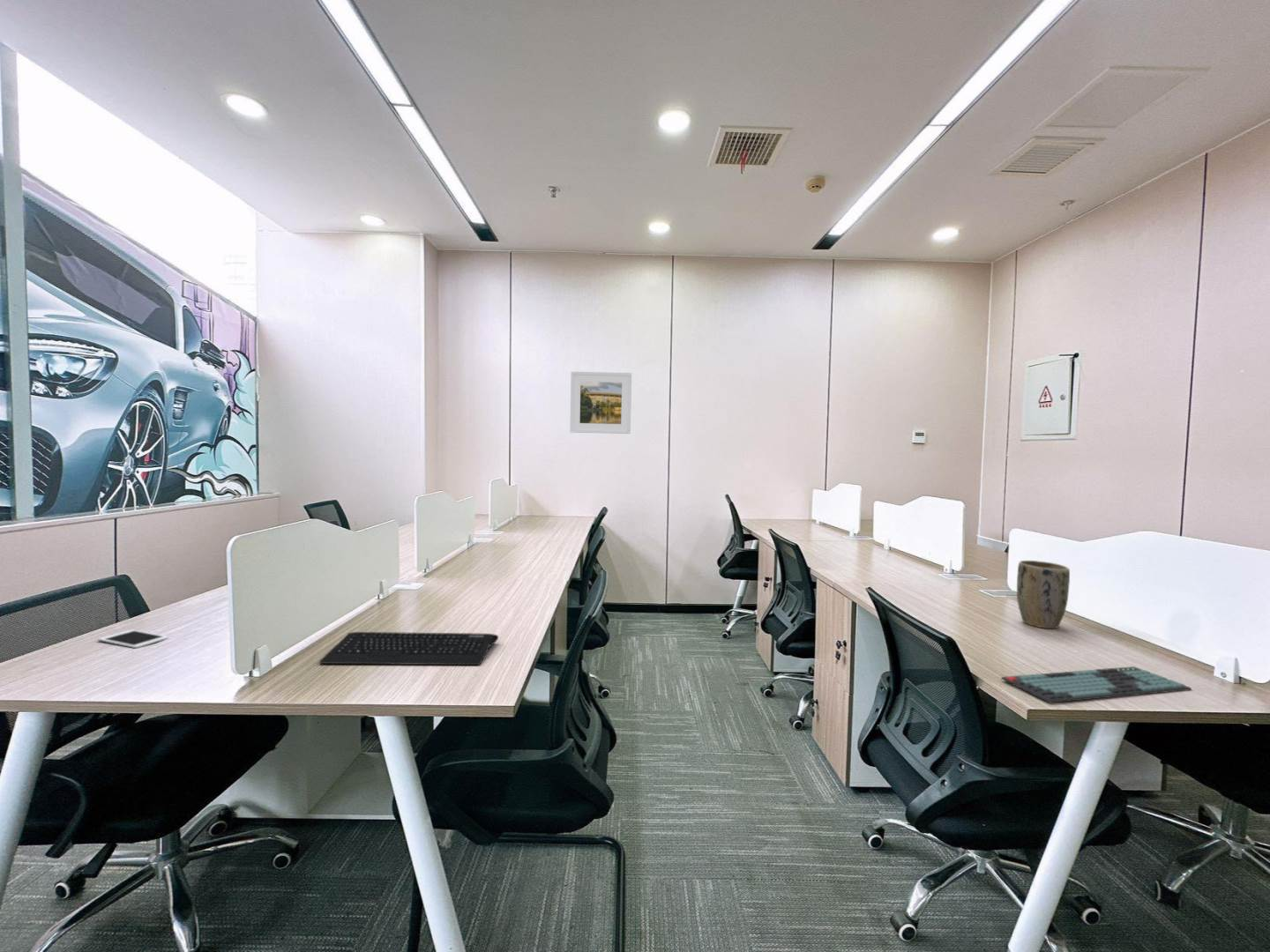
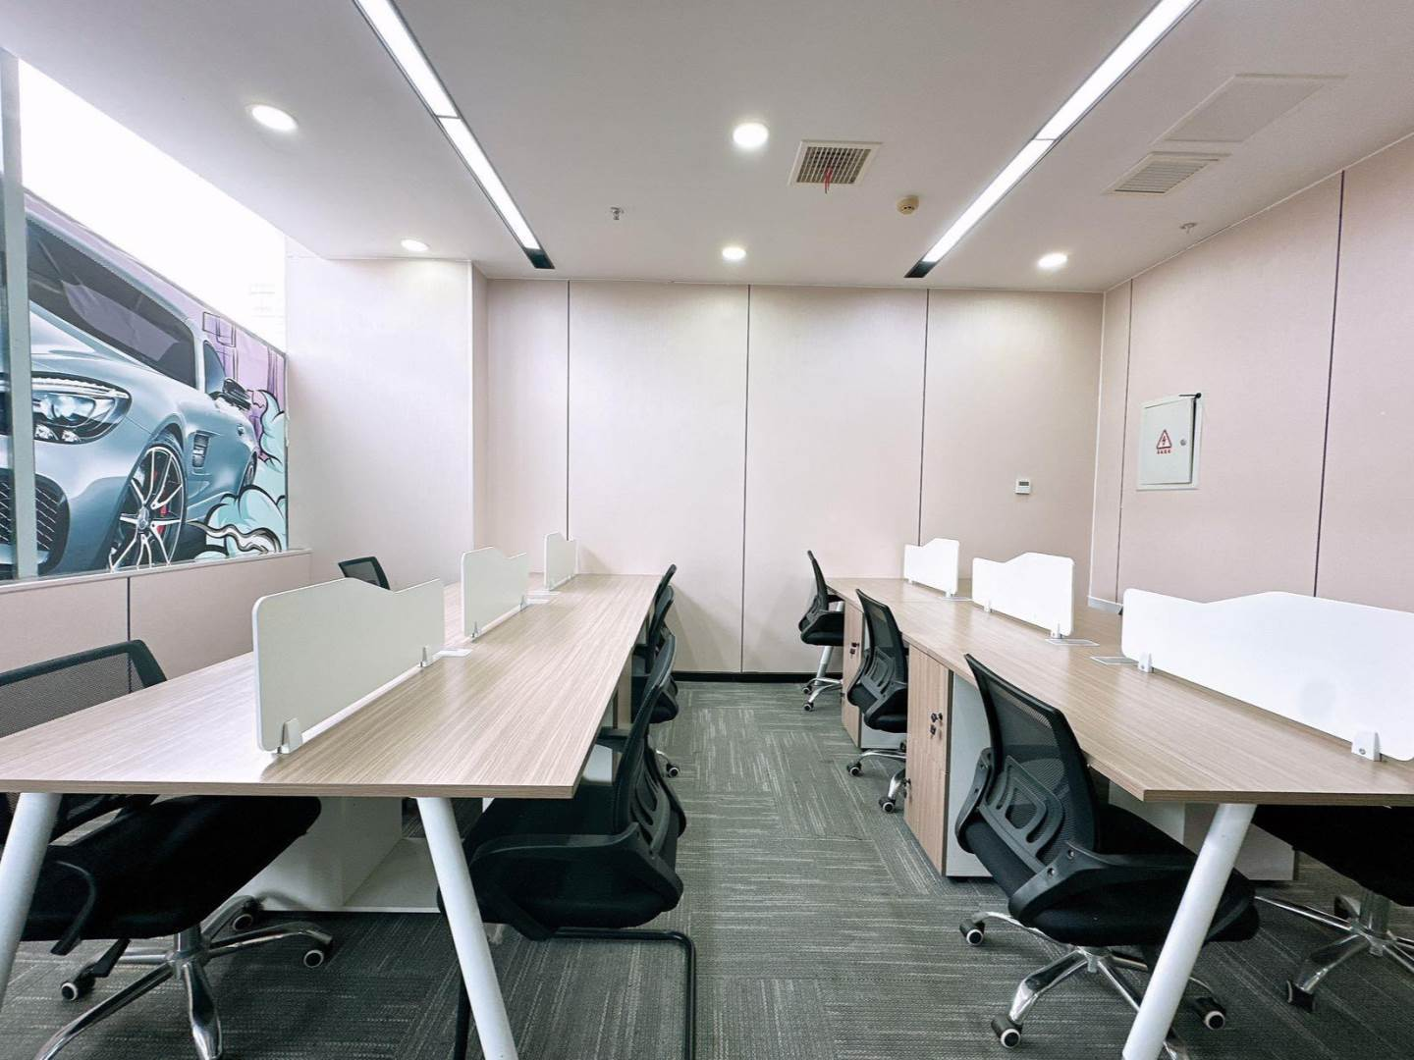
- cell phone (133, 638)
- keyboard (1094, 682)
- plant pot (1041, 594)
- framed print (601, 403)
- keyboard (413, 646)
